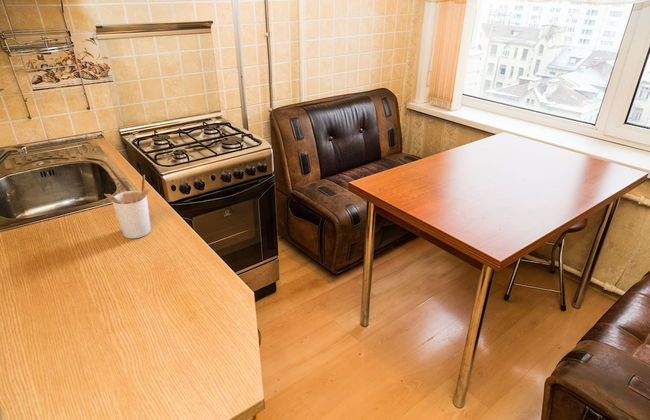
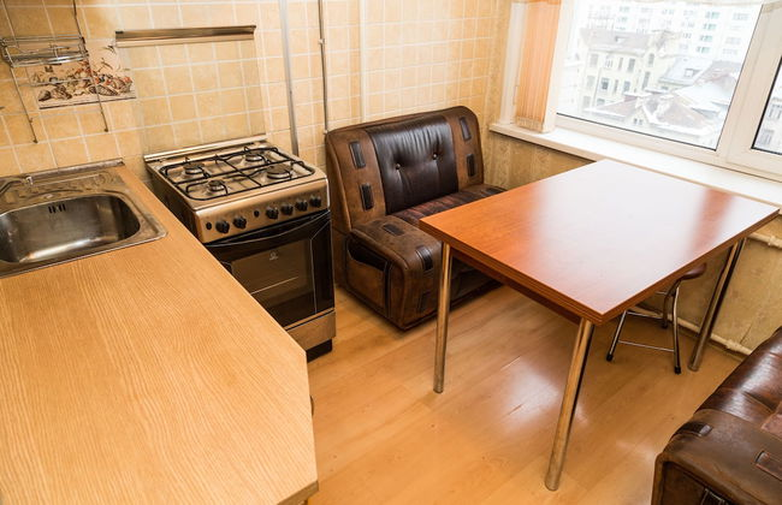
- utensil holder (134, 209)
